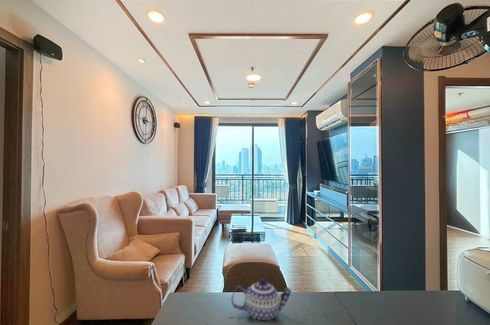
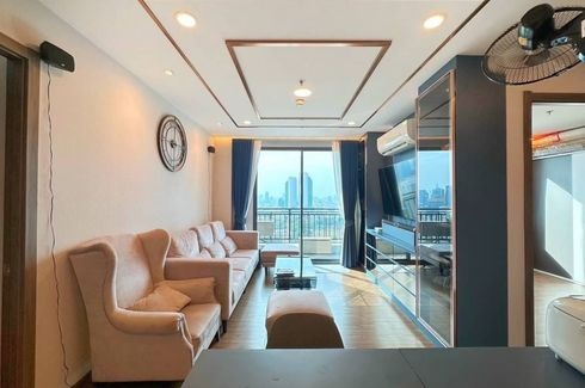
- teapot (261, 296)
